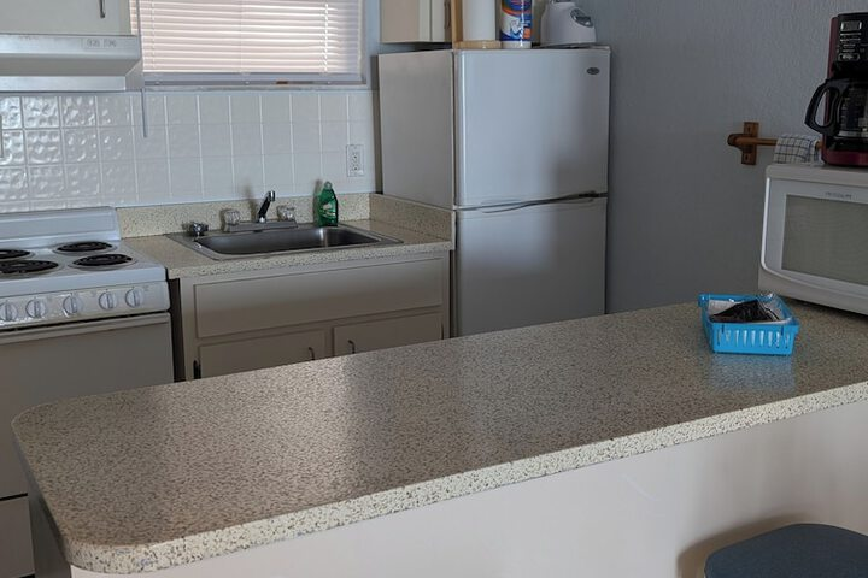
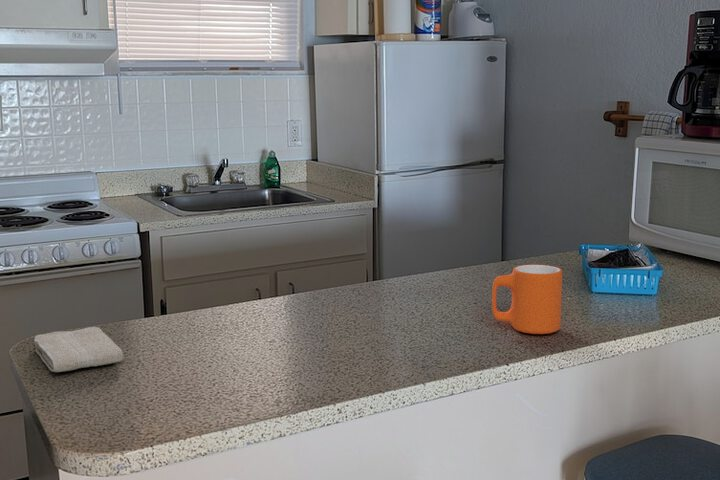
+ mug (529, 300)
+ washcloth (76, 347)
